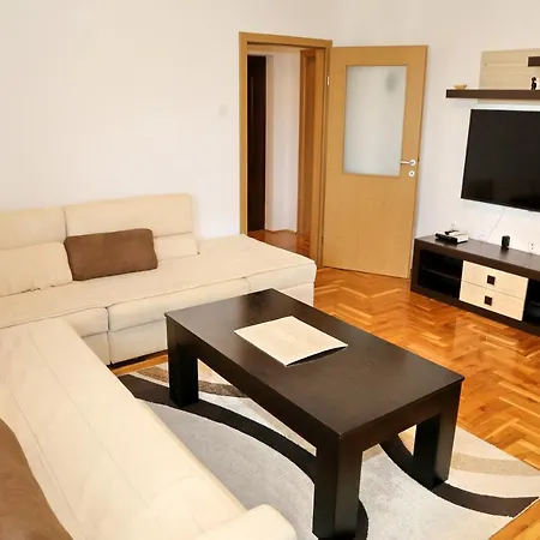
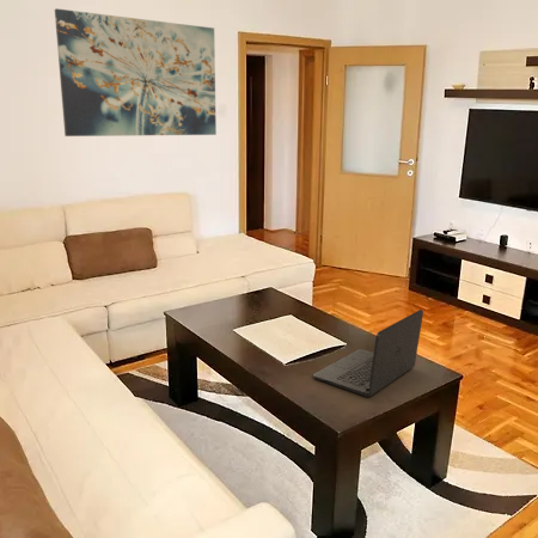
+ laptop (366, 350)
+ wall art (143, 79)
